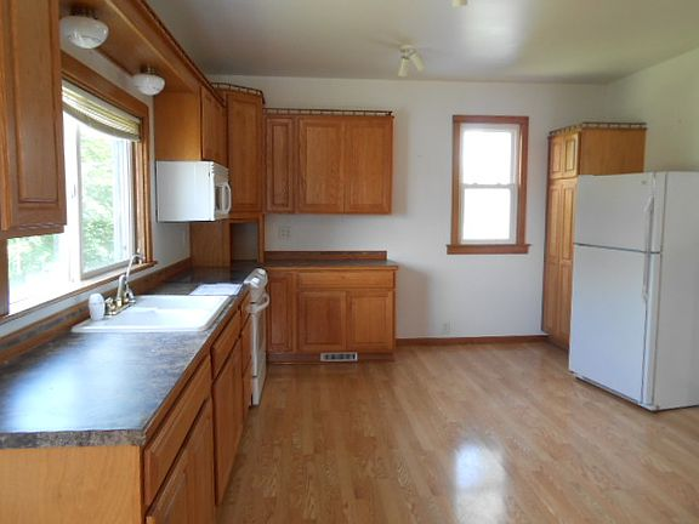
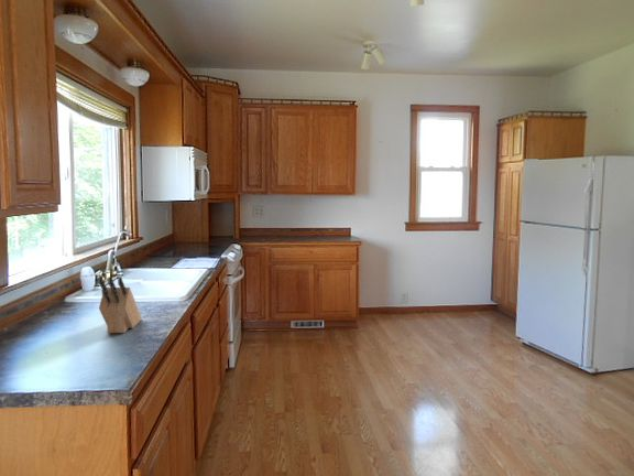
+ knife block (119, 300)
